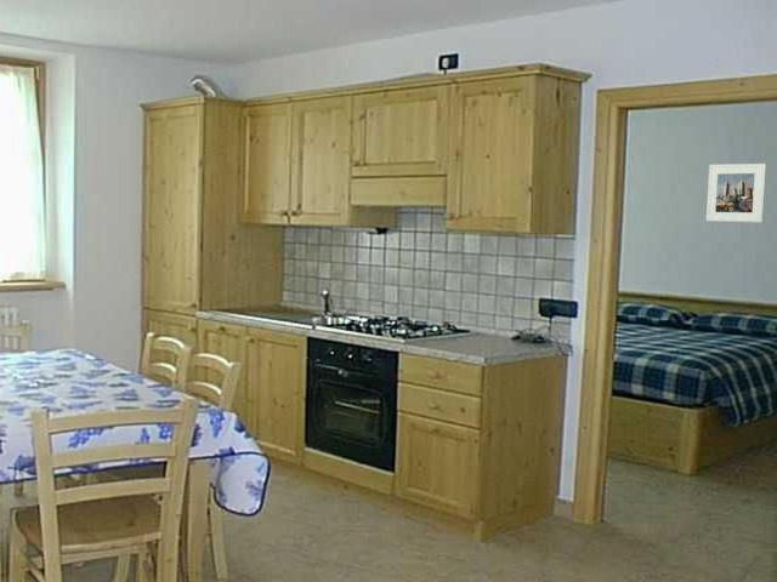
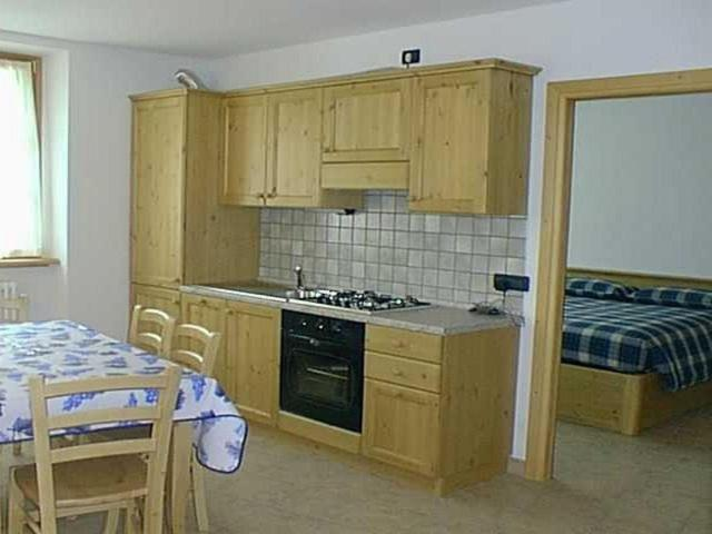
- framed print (735, 193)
